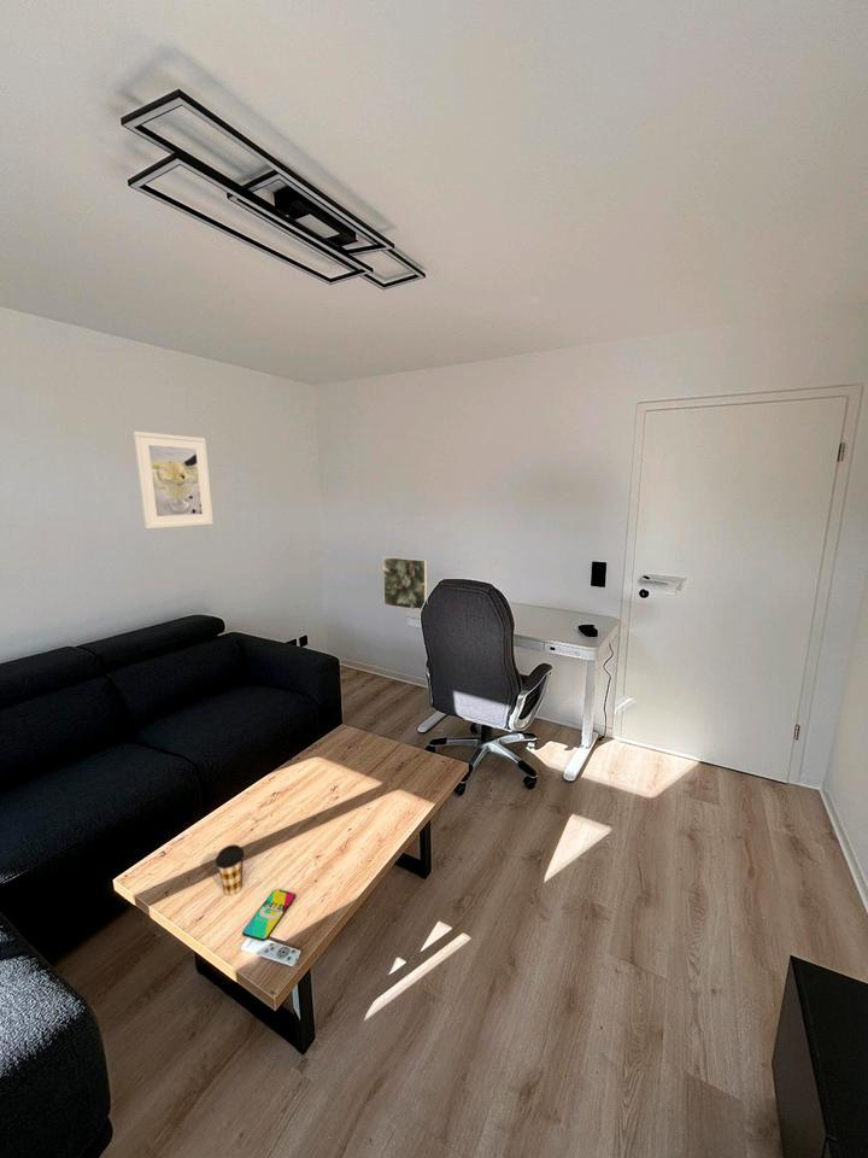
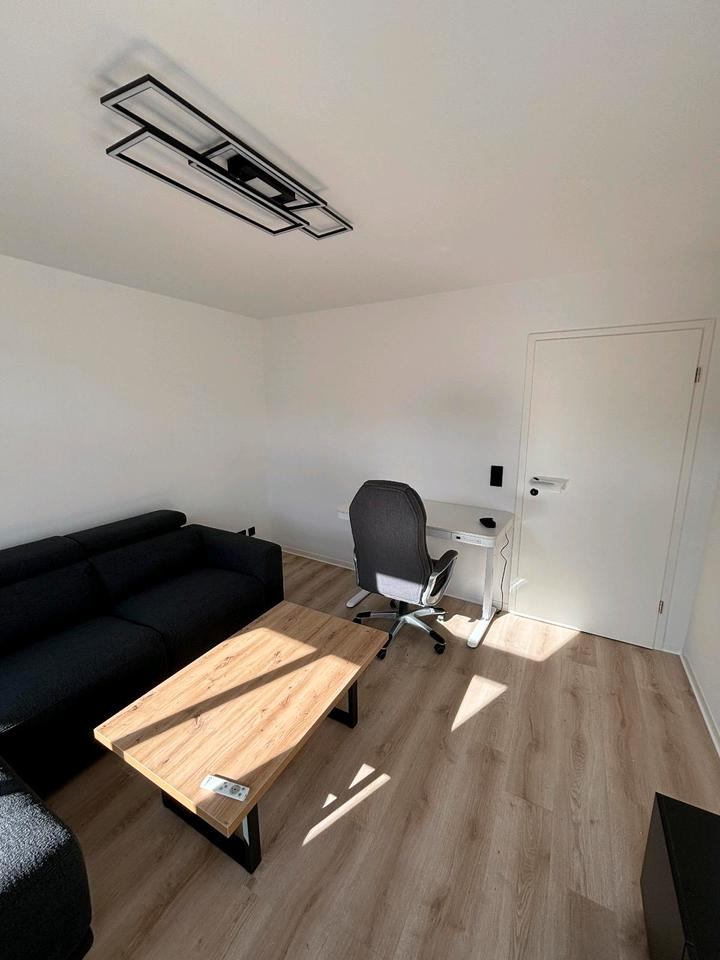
- smartphone (270, 913)
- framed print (176, 481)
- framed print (404, 583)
- coffee cup (230, 870)
